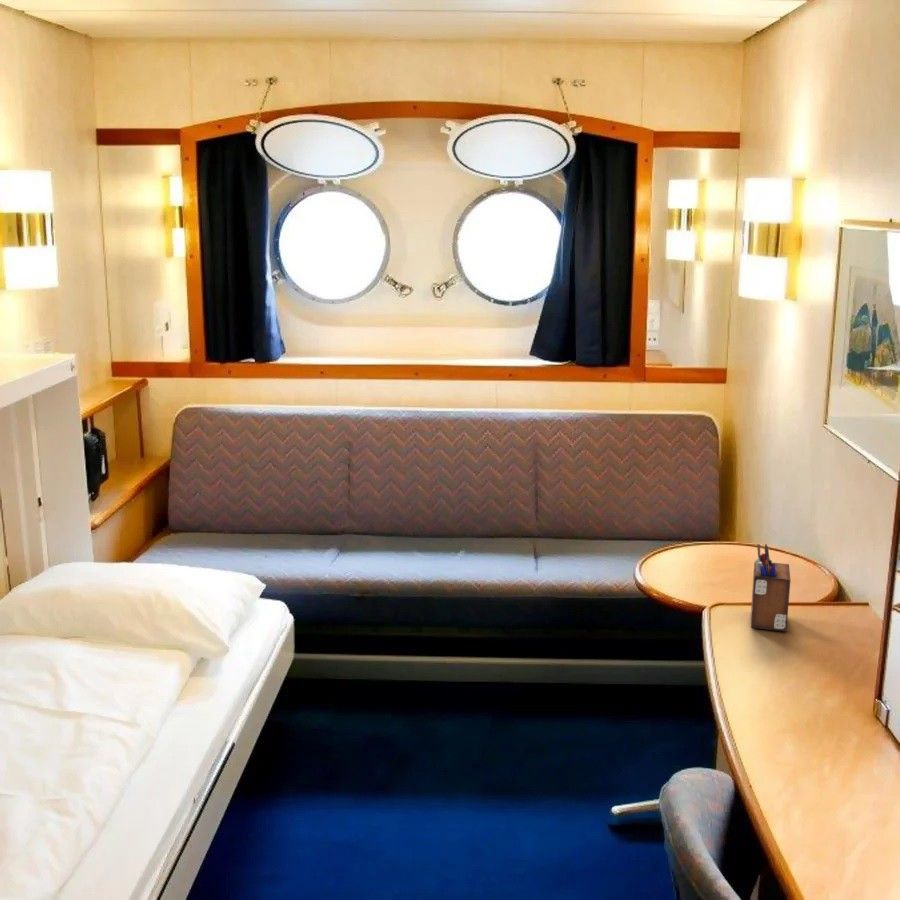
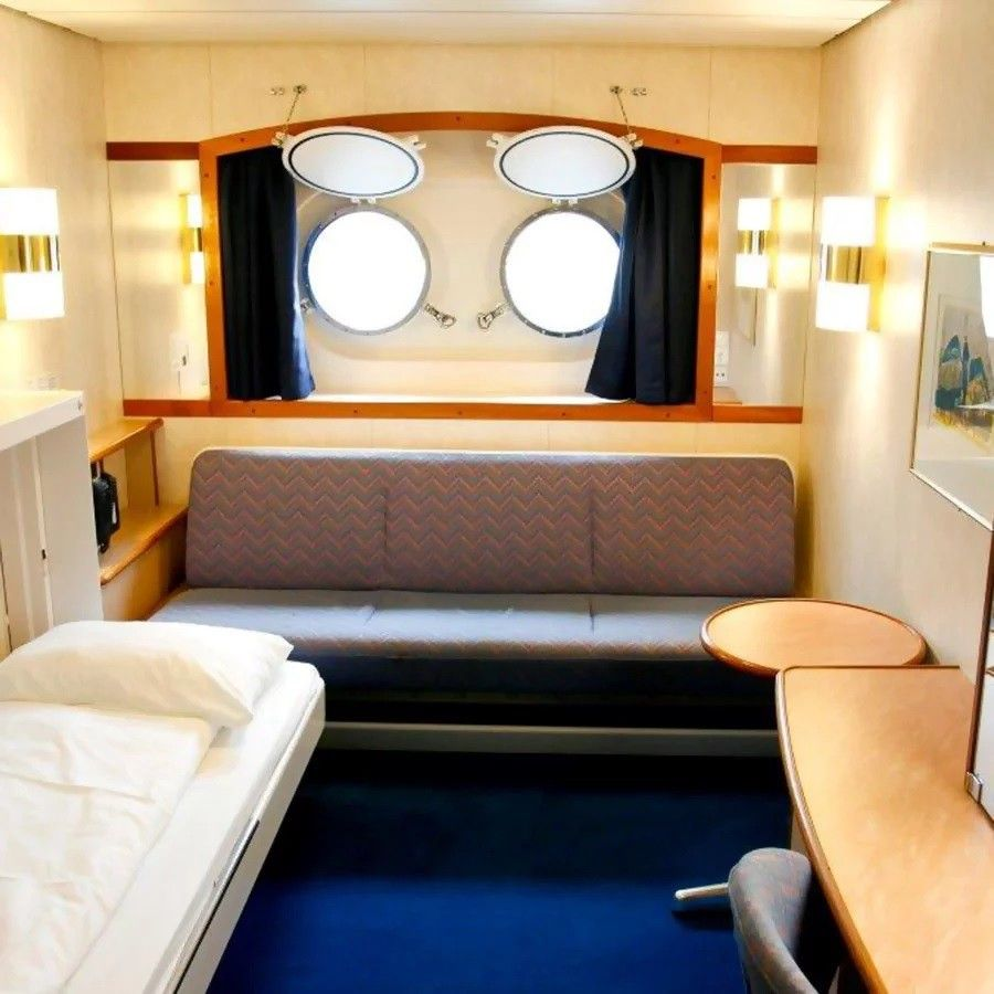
- desk organizer (770, 585)
